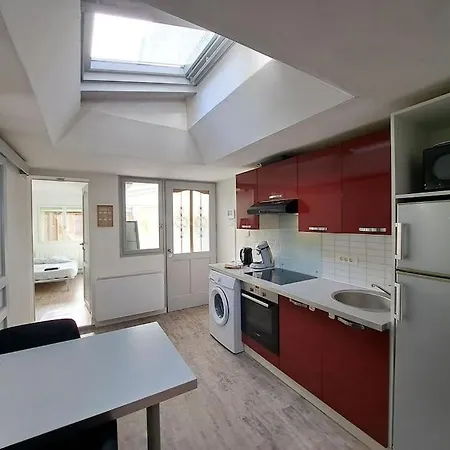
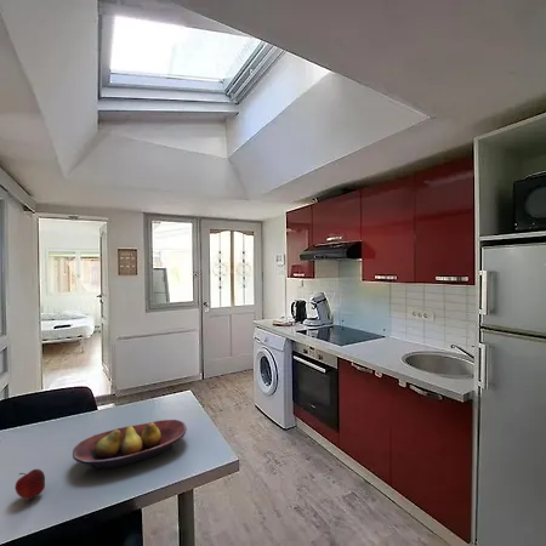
+ apple (30, 484)
+ fruit bowl (133, 439)
